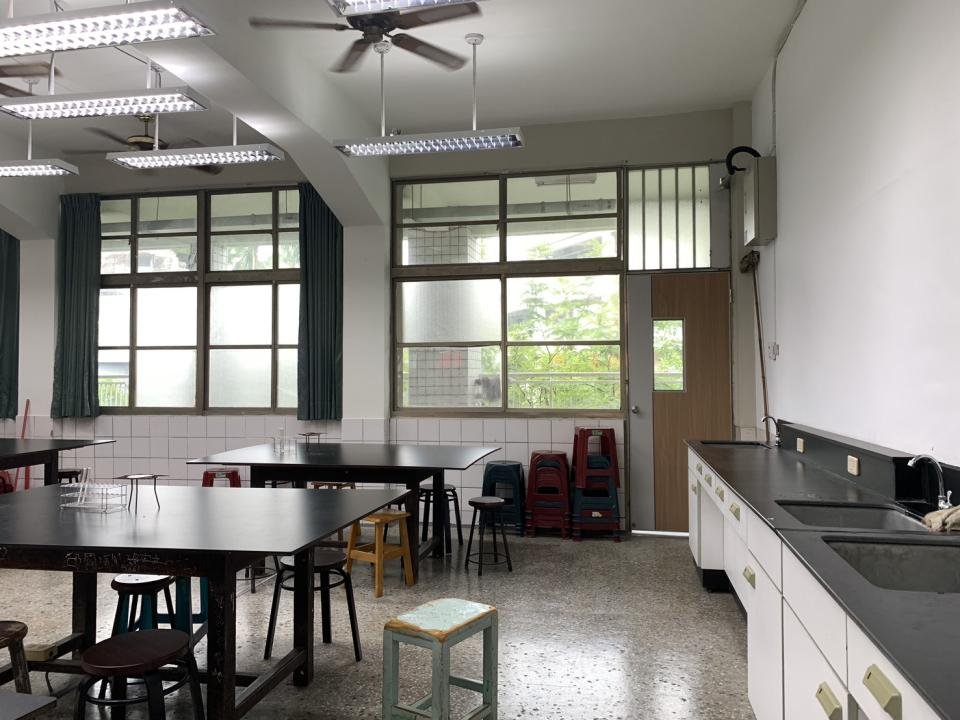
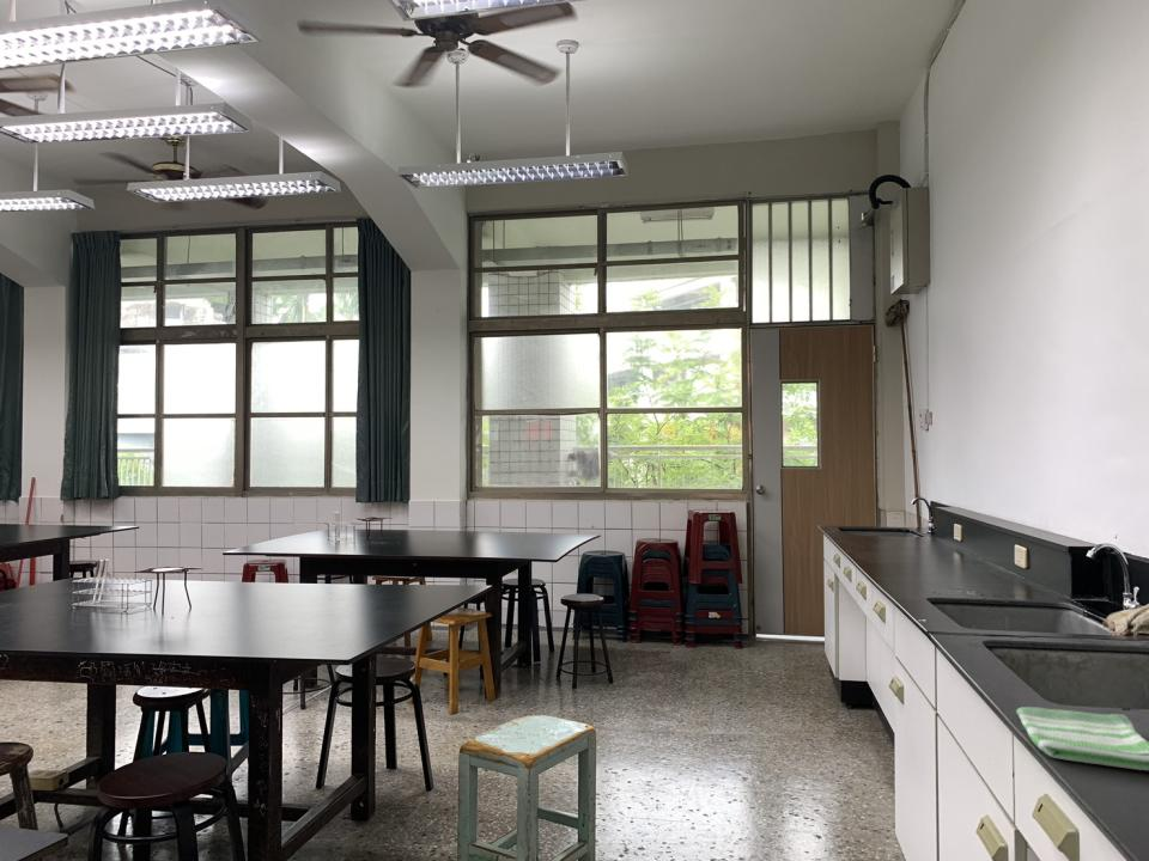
+ dish towel (1086, 734)
